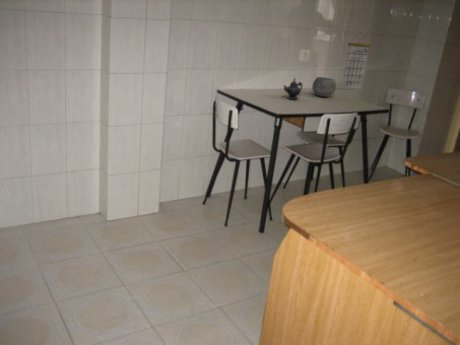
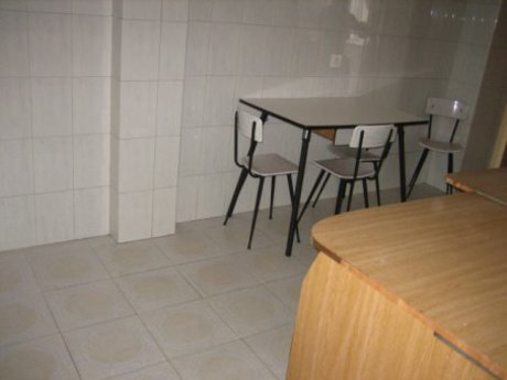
- bowl (324, 87)
- calendar (356, 60)
- teapot (292, 88)
